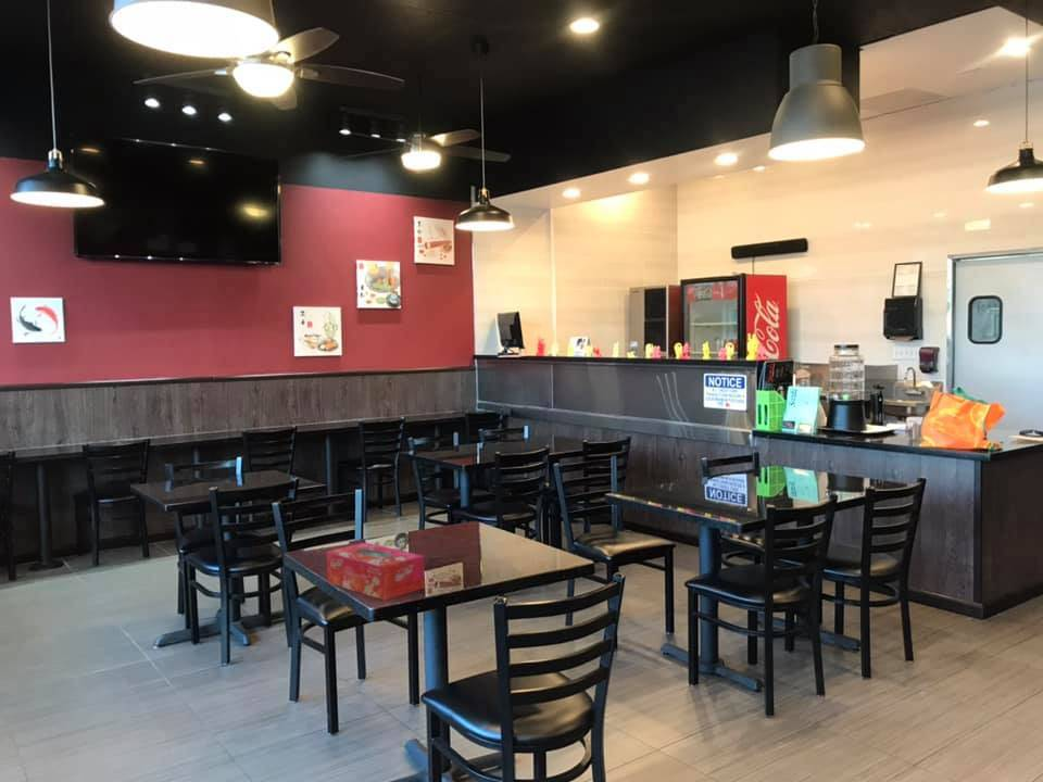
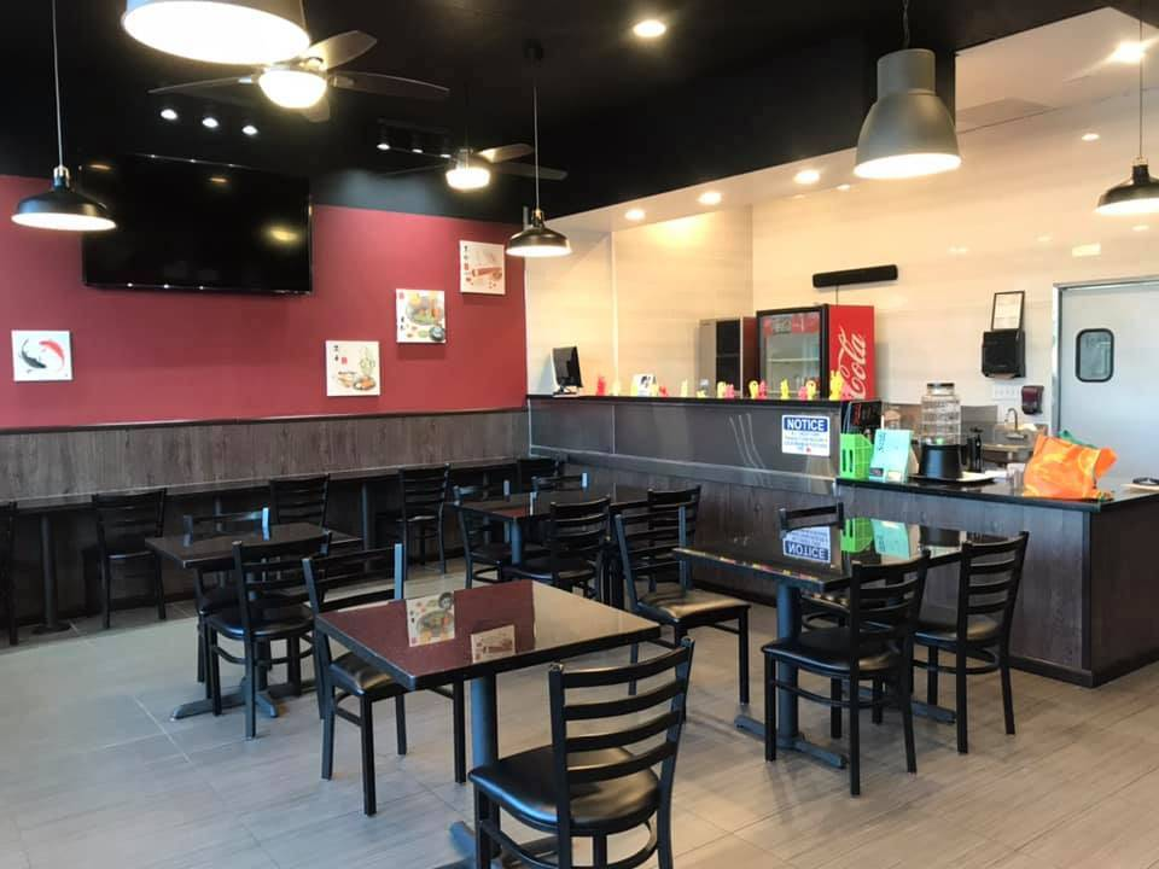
- tissue box (375, 569)
